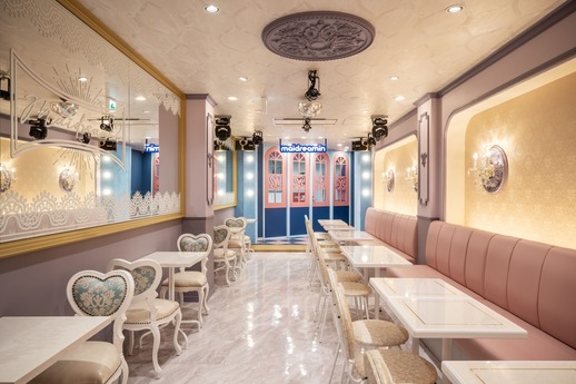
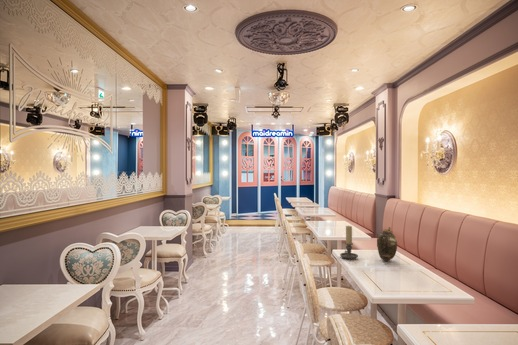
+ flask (387, 243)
+ candle holder (348, 241)
